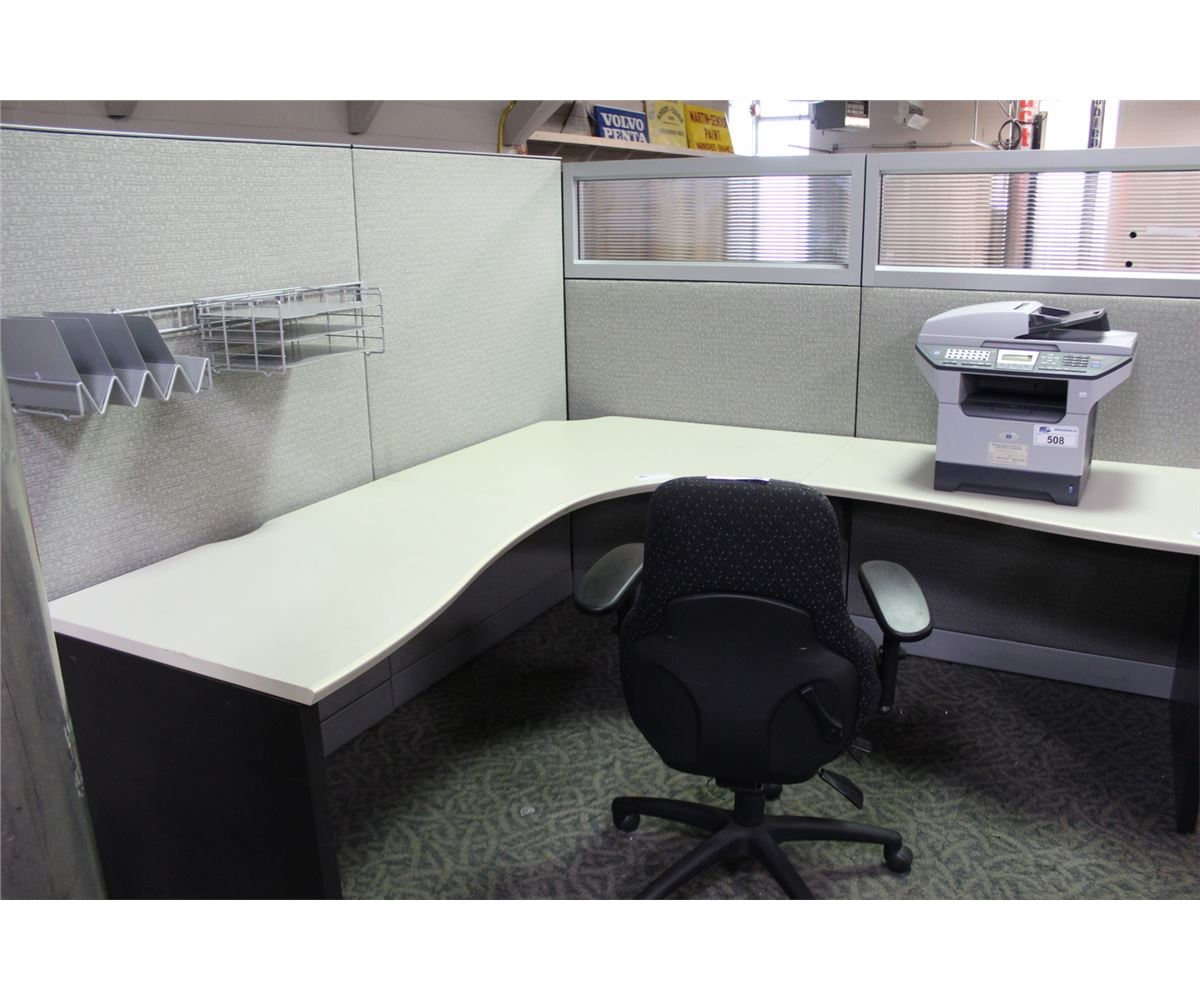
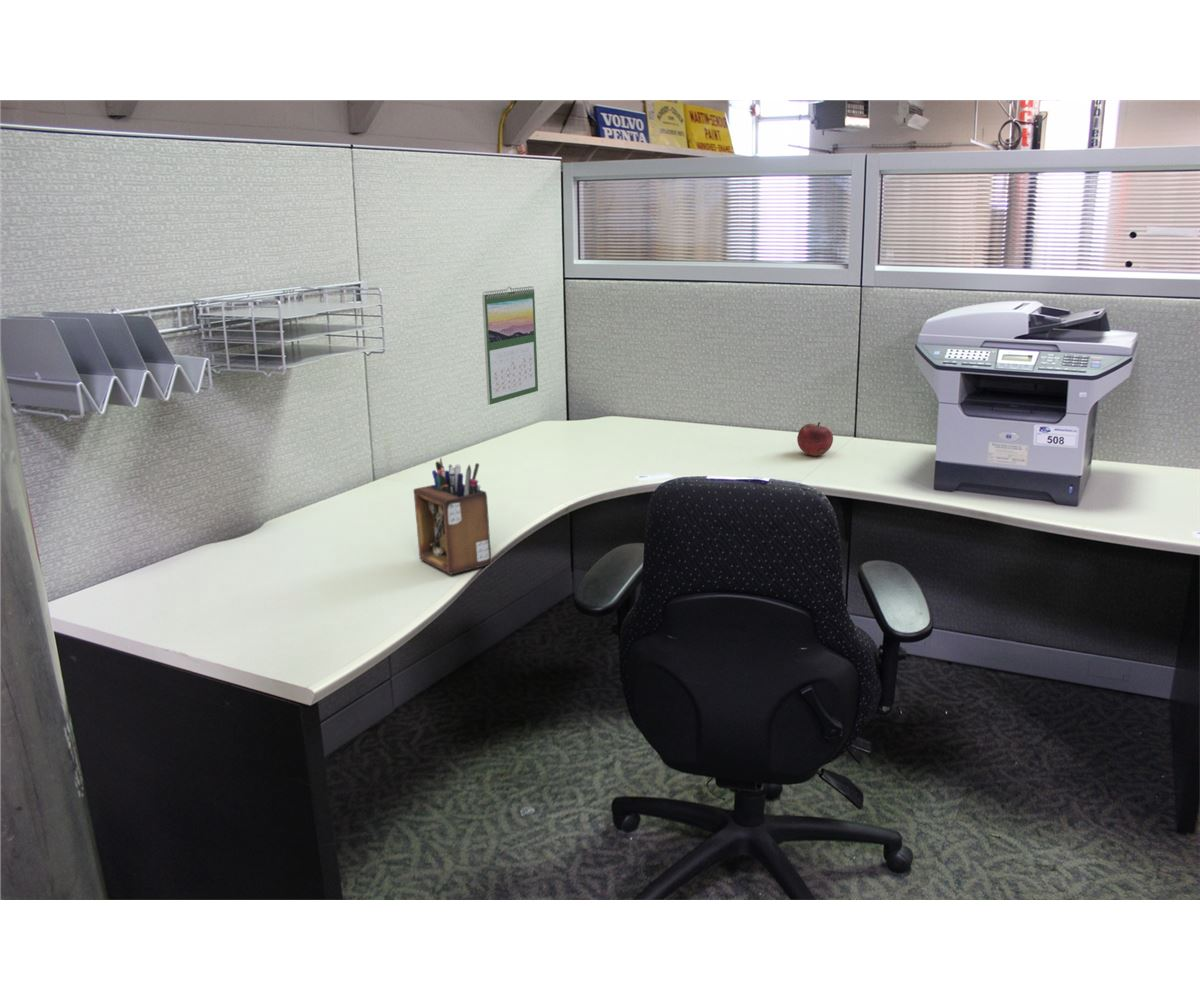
+ fruit (815, 438)
+ calendar (511, 342)
+ desk organizer (451, 512)
